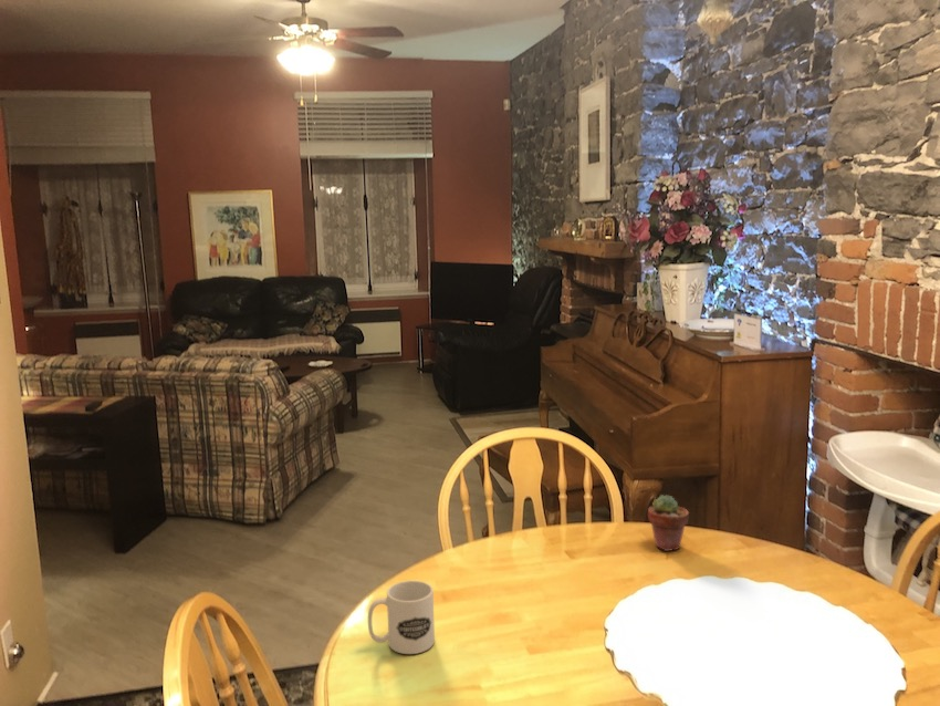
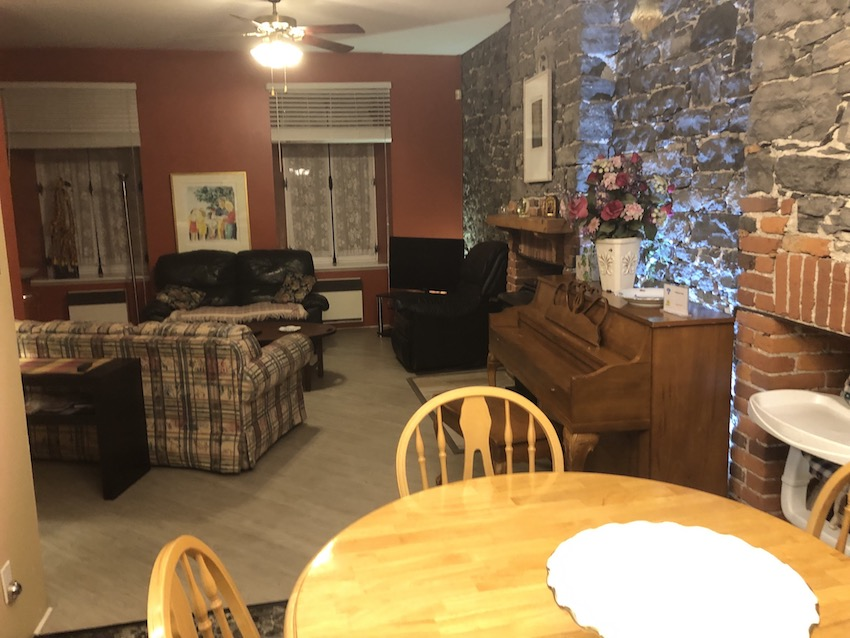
- mug (400, 617)
- potted succulent (667, 520)
